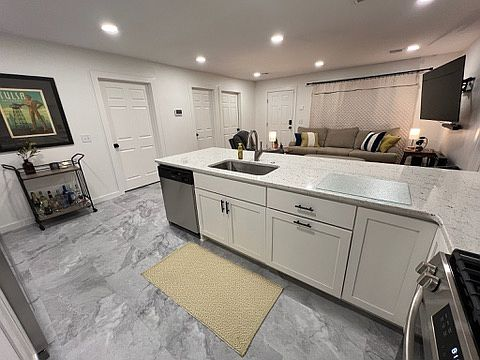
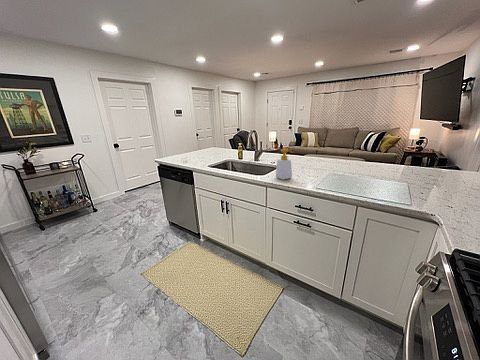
+ soap bottle (286, 164)
